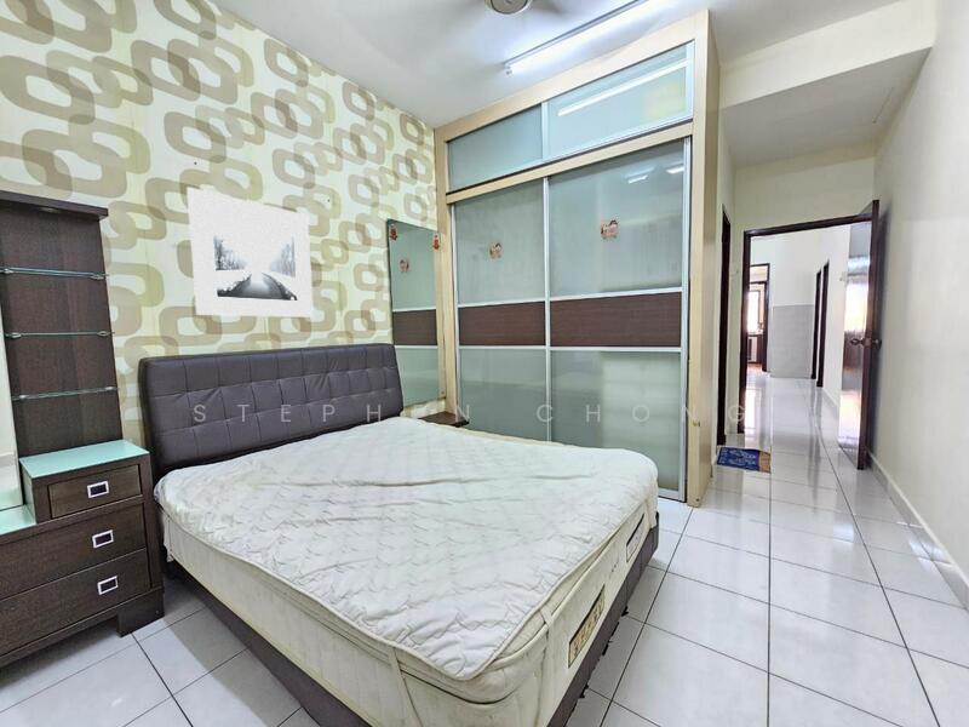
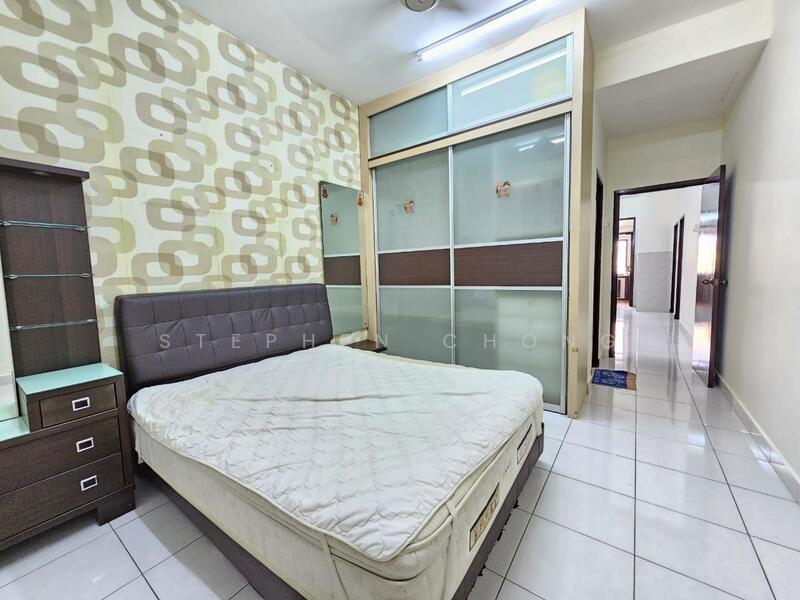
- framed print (257, 259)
